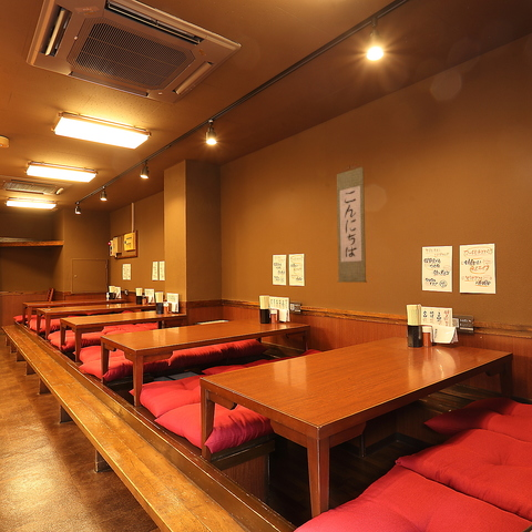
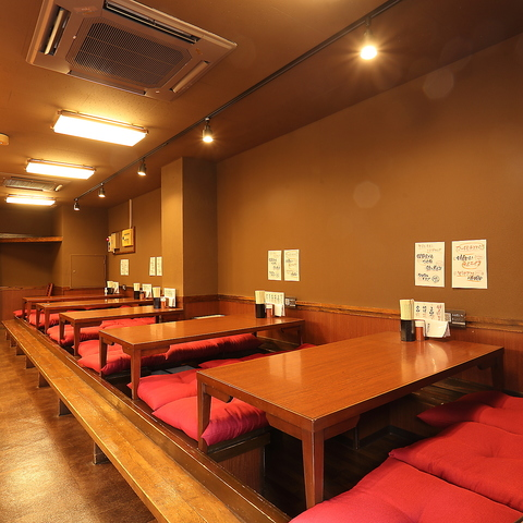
- wall scroll (350, 224)
